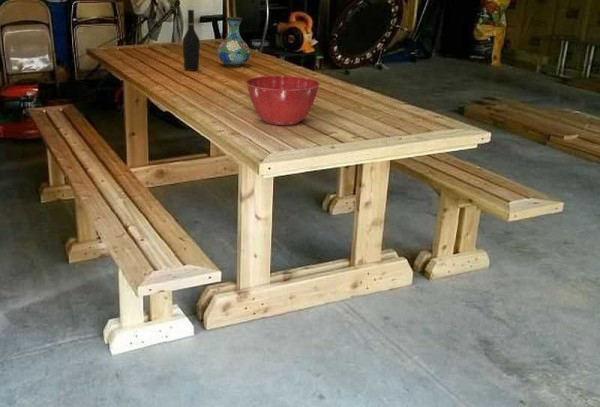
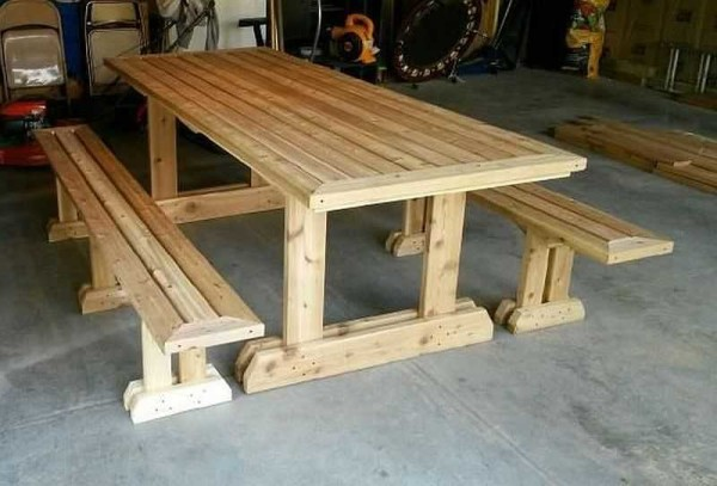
- vase (233, 41)
- mixing bowl (282, 101)
- wine bottle (191, 40)
